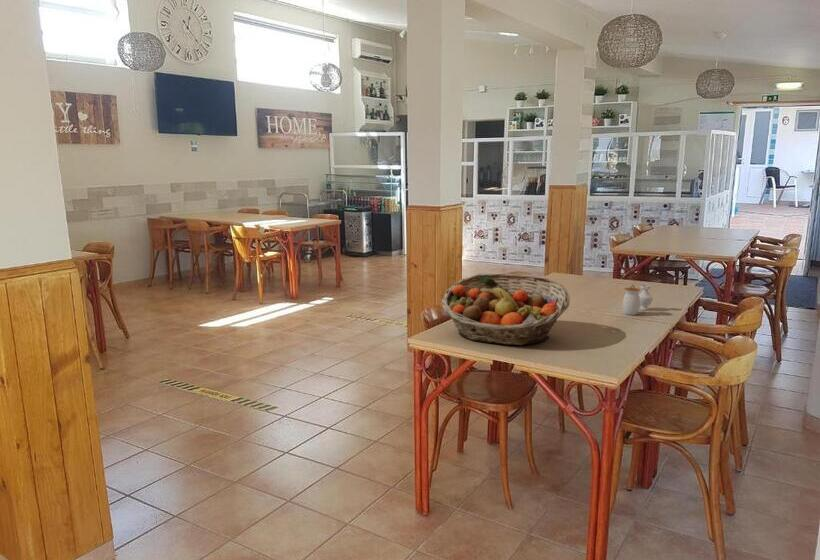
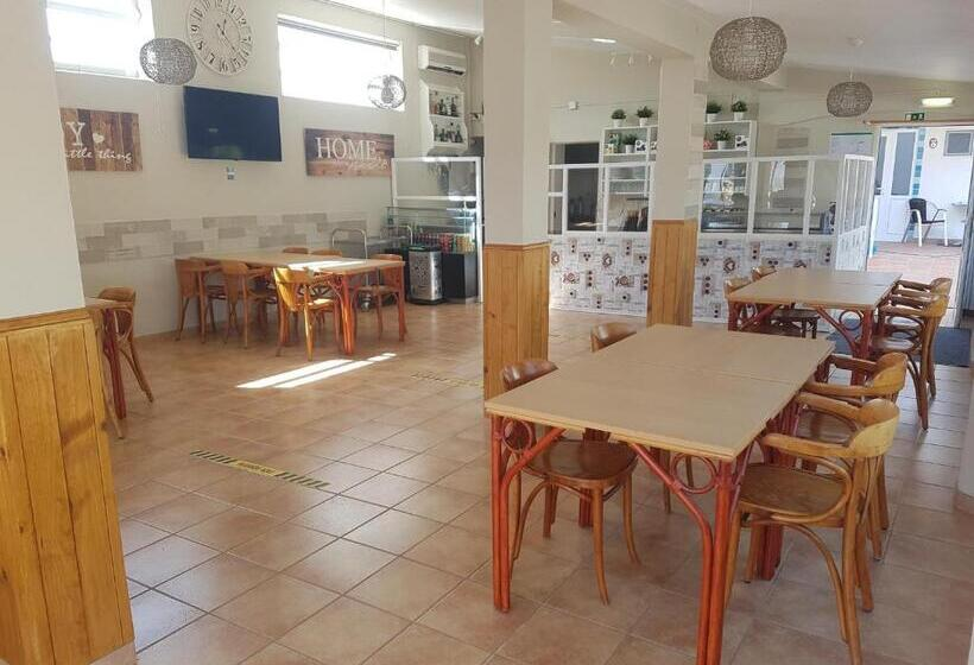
- fruit basket (504, 307)
- jar (638, 297)
